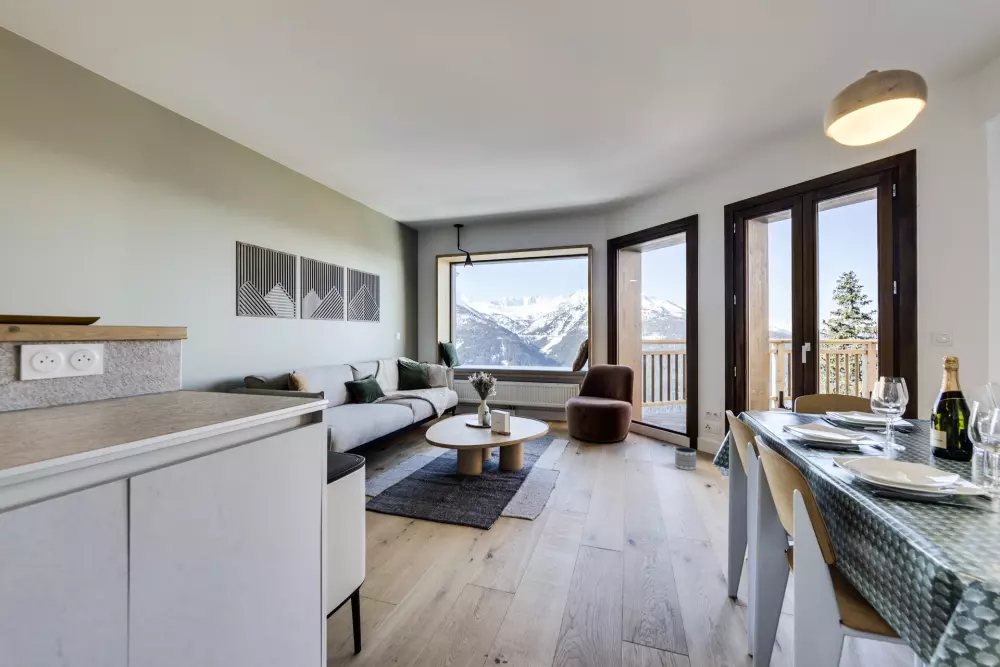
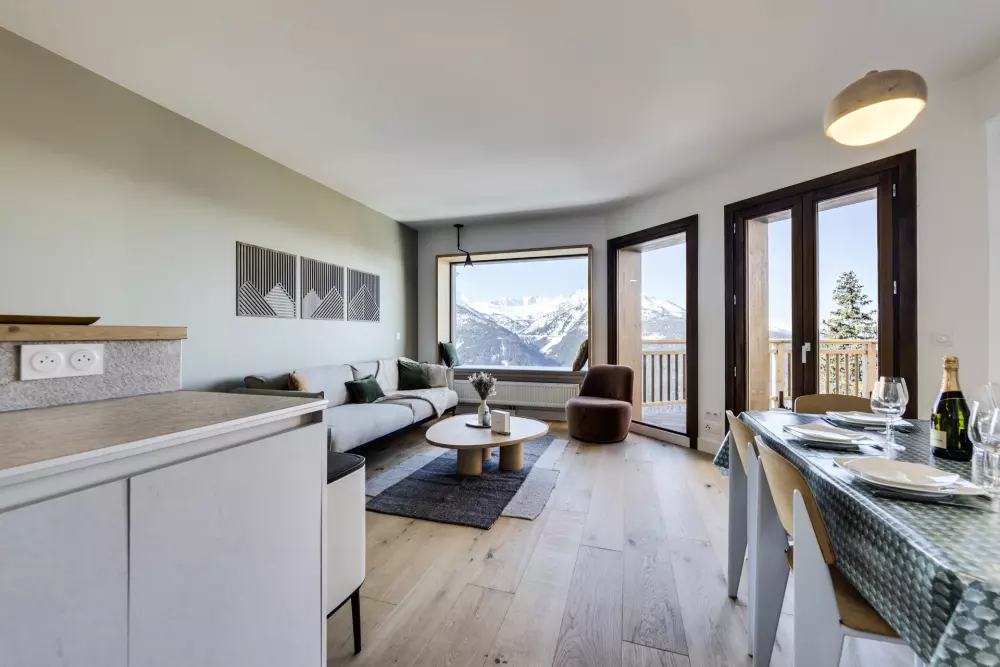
- planter (685, 458)
